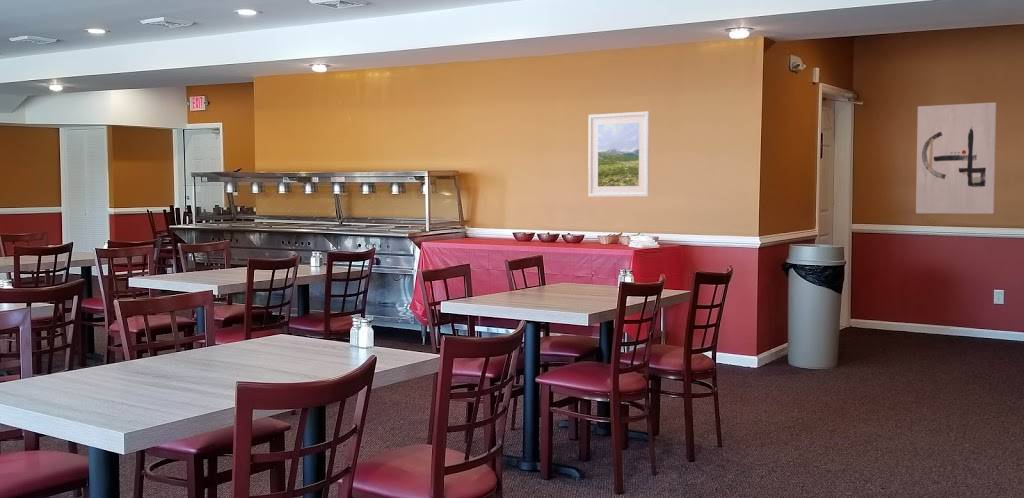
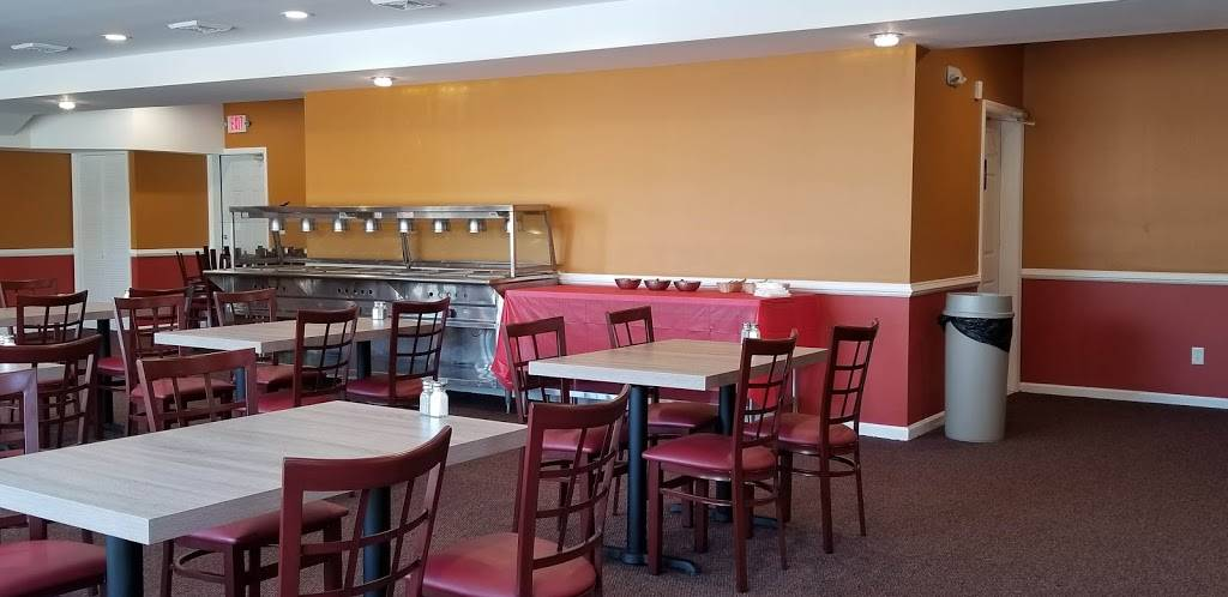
- wall art (955, 159)
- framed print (618, 155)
